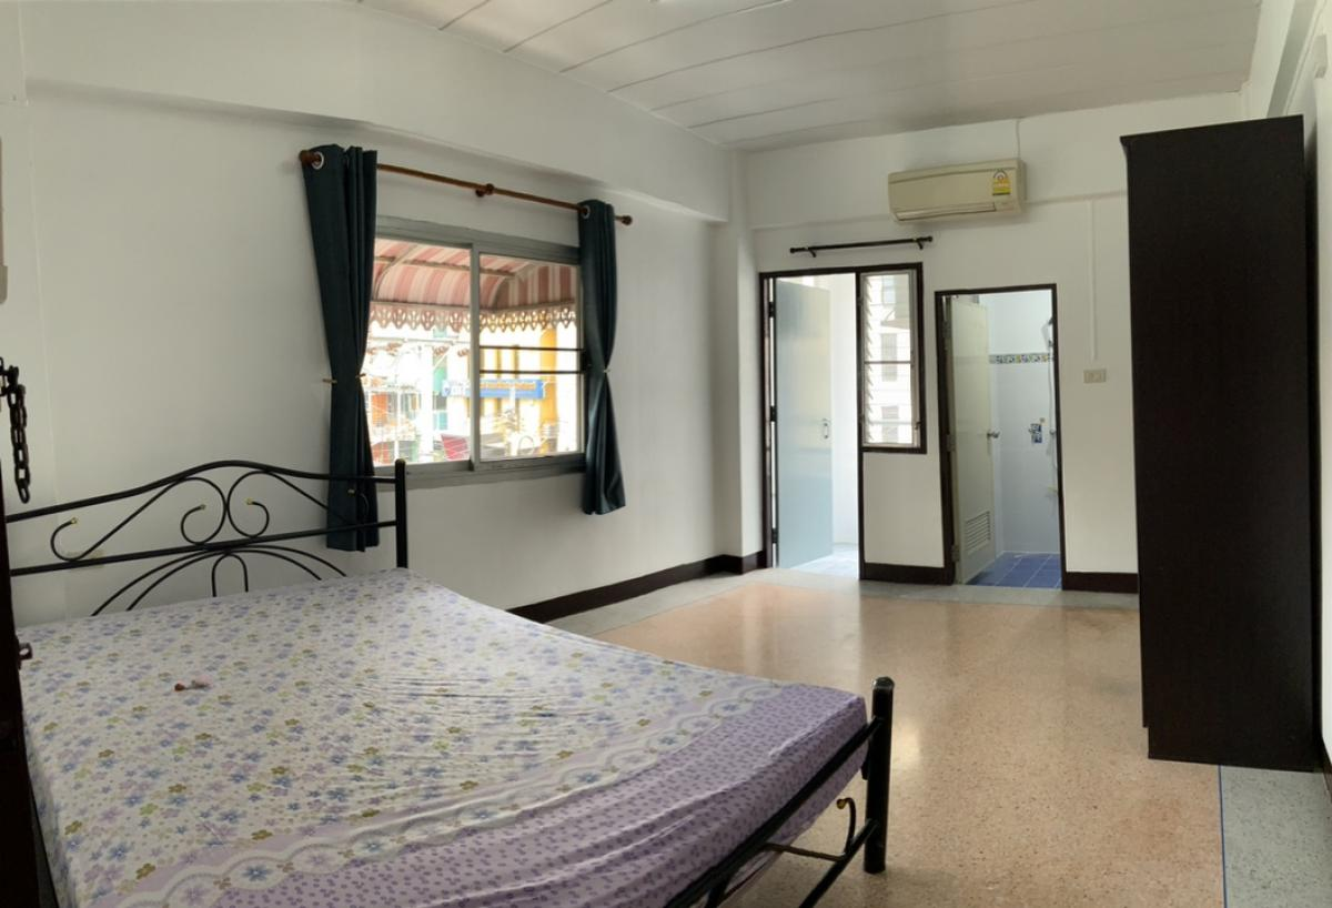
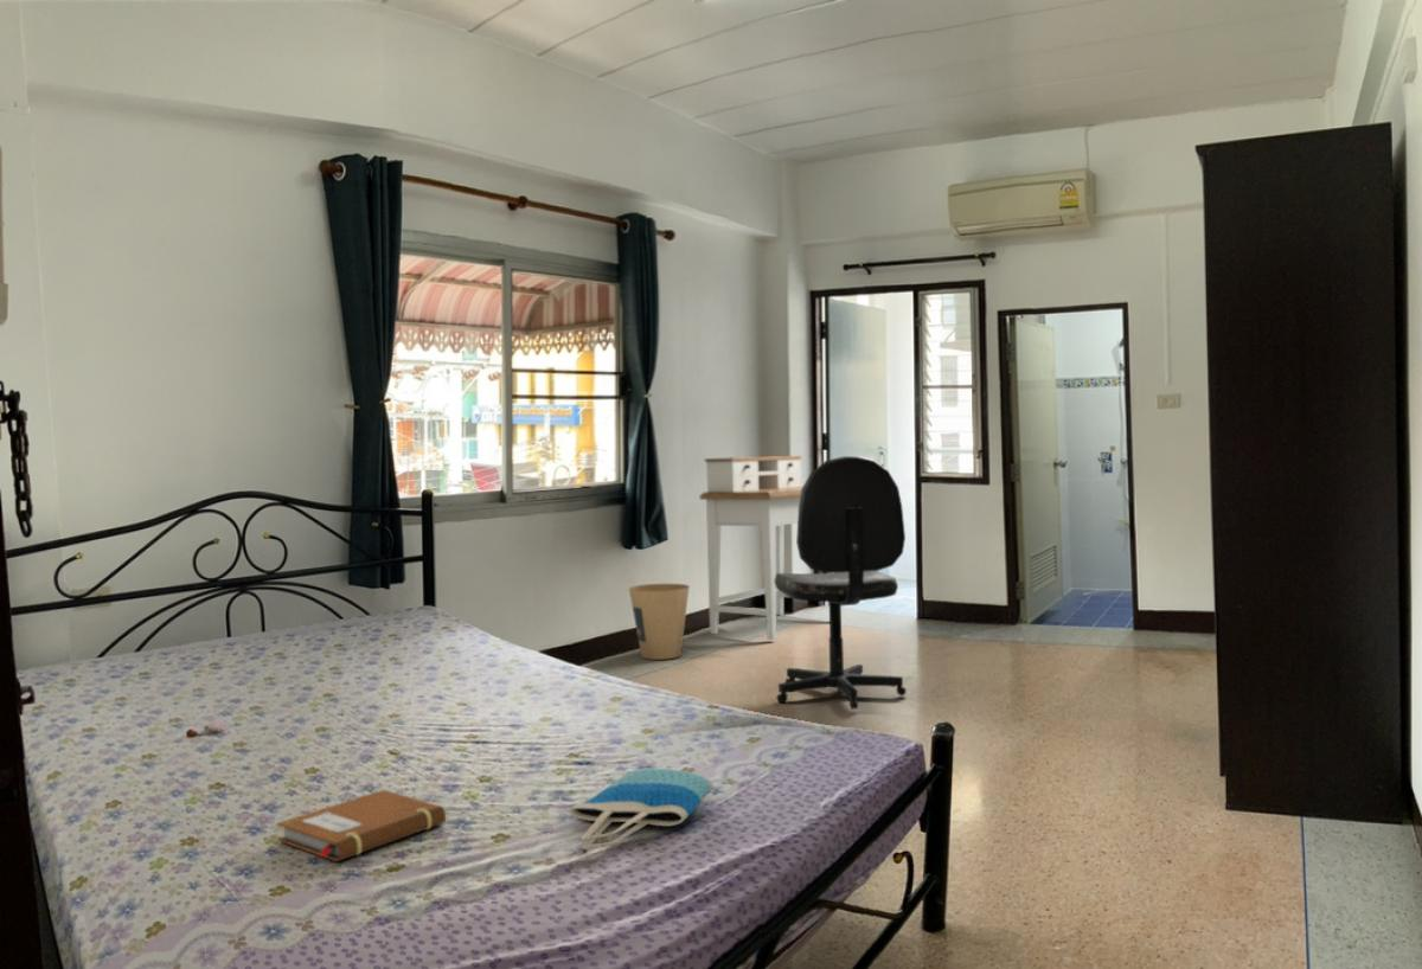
+ notebook (360, 824)
+ office chair (837, 577)
+ tote bag (632, 807)
+ trash can (660, 621)
+ desk (776, 541)
